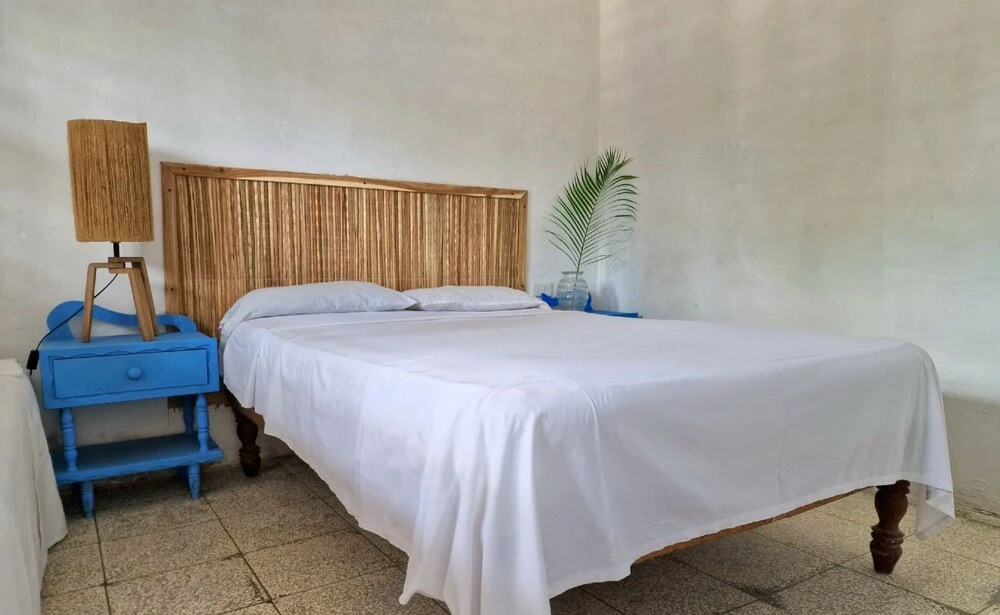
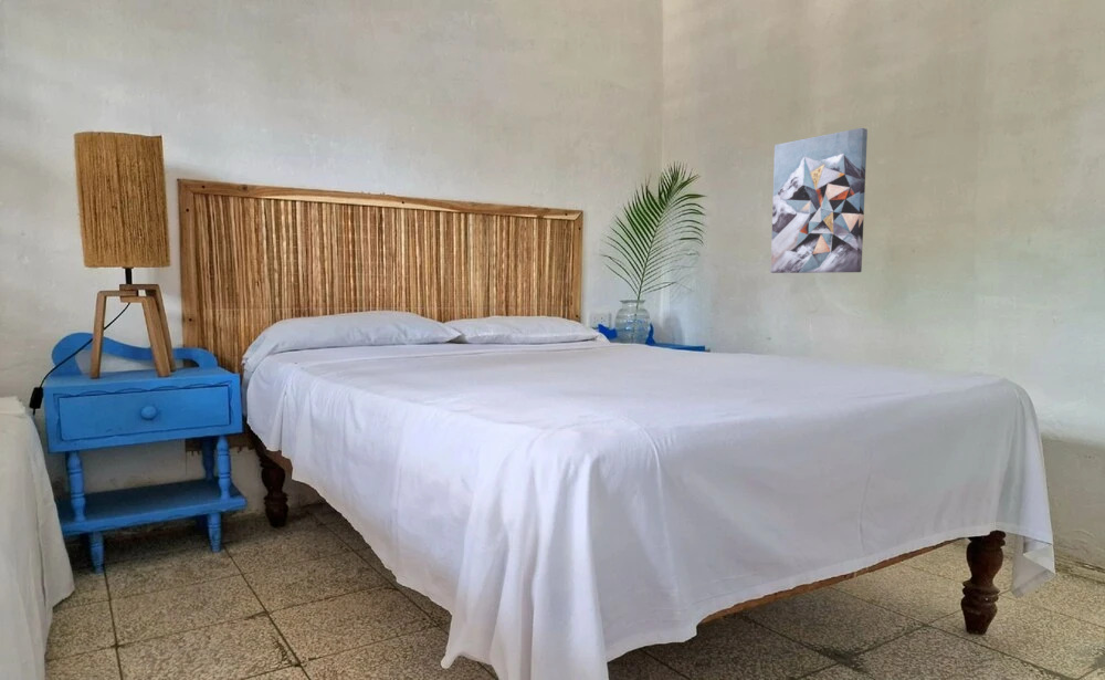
+ wall art (815, 205)
